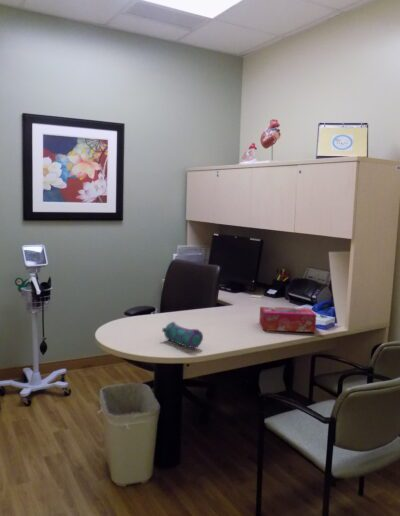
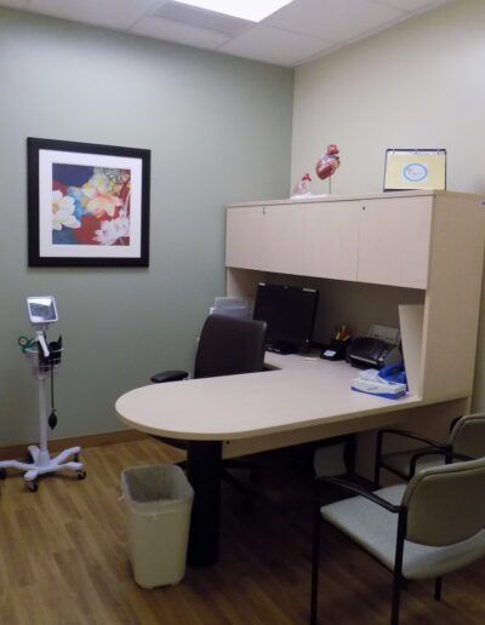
- pencil case (182, 334)
- tissue box (286, 319)
